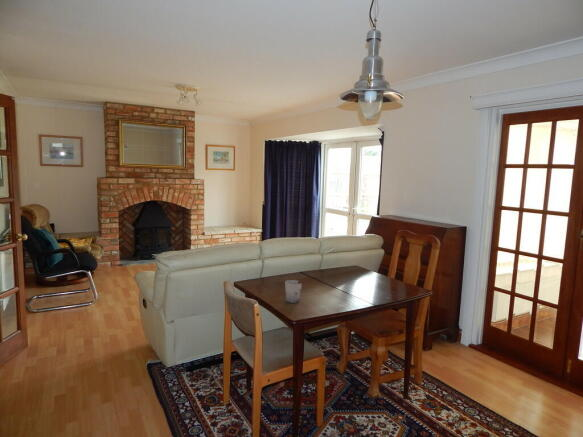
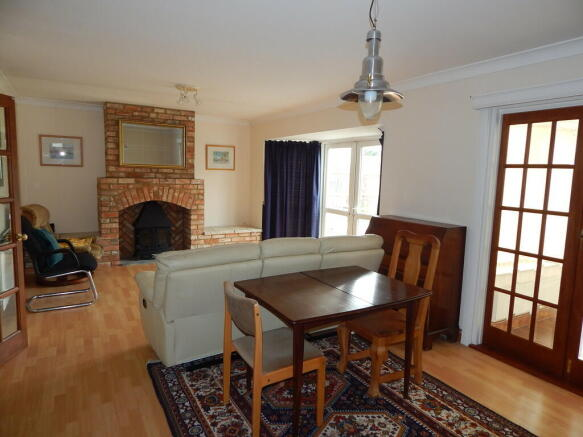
- cup (294, 290)
